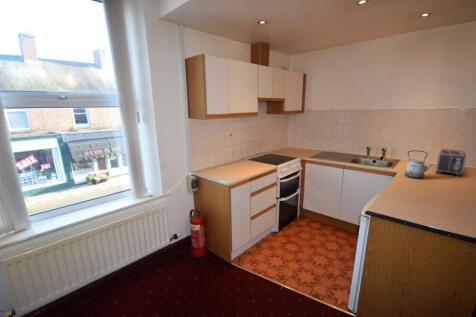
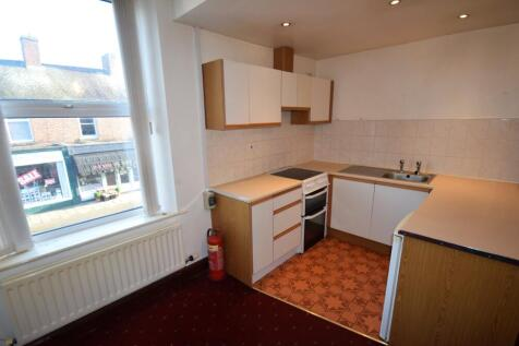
- kettle (419, 164)
- toaster (450, 162)
